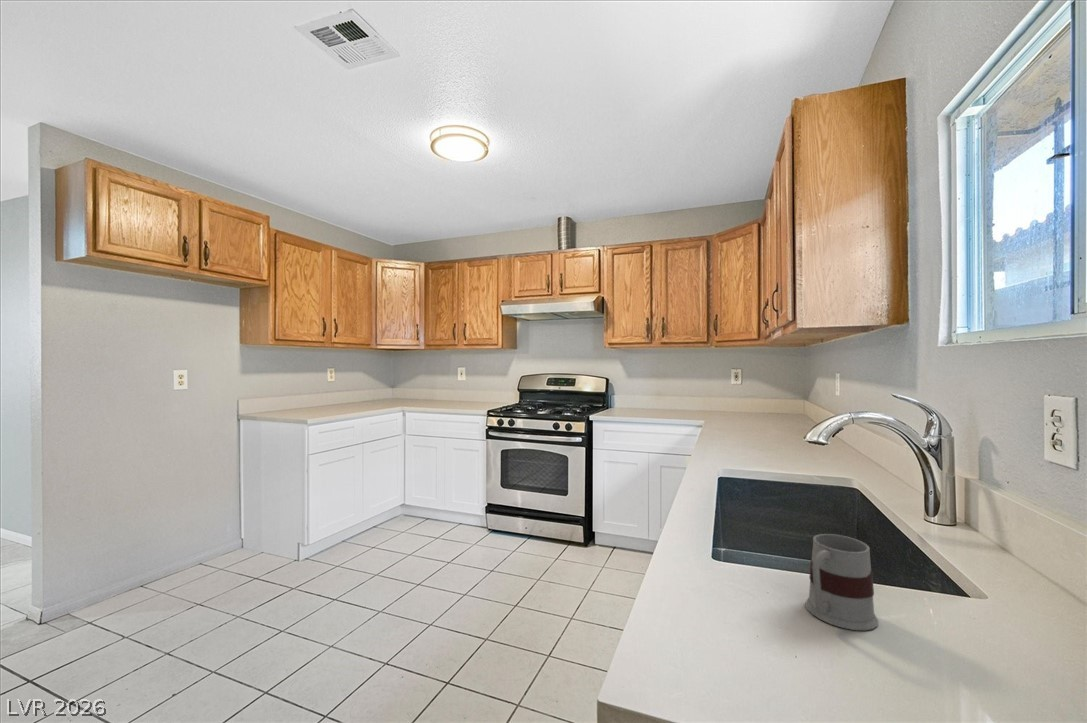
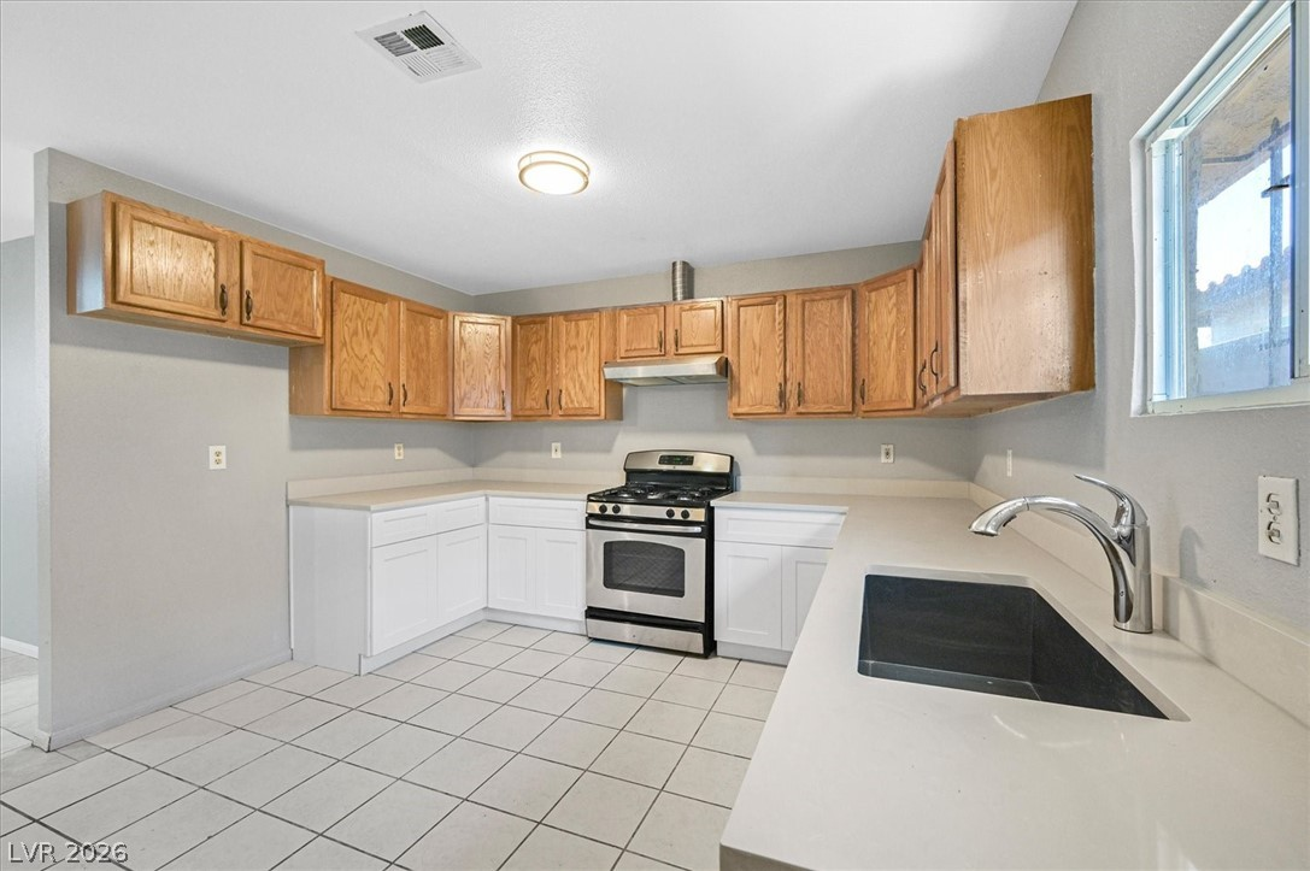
- mug (835, 580)
